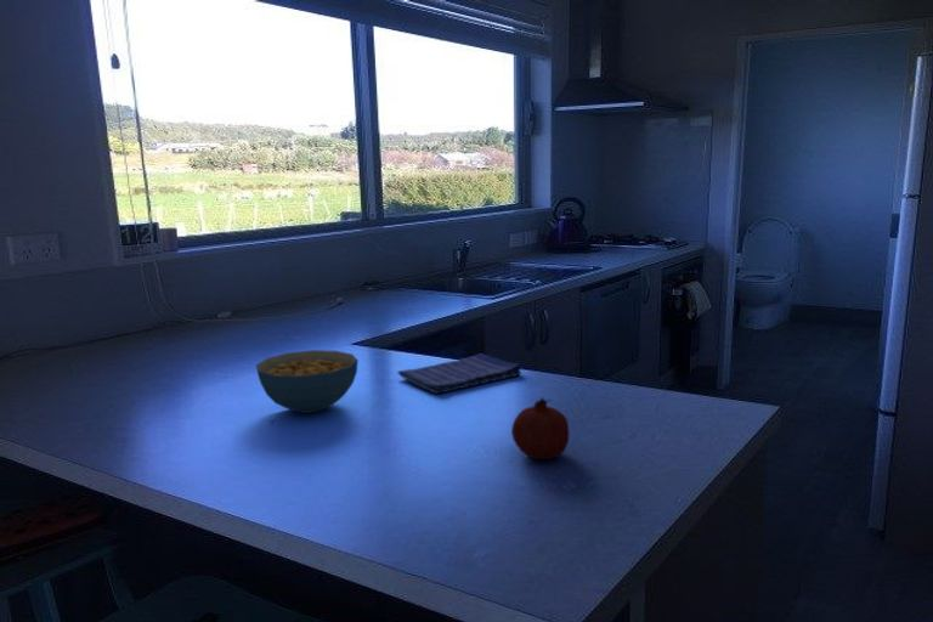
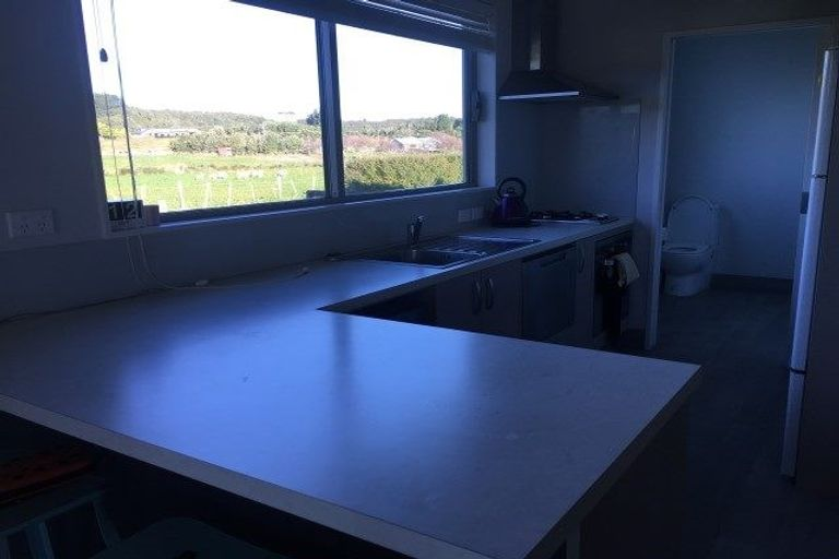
- fruit (541, 426)
- cereal bowl (309, 385)
- dish towel (460, 371)
